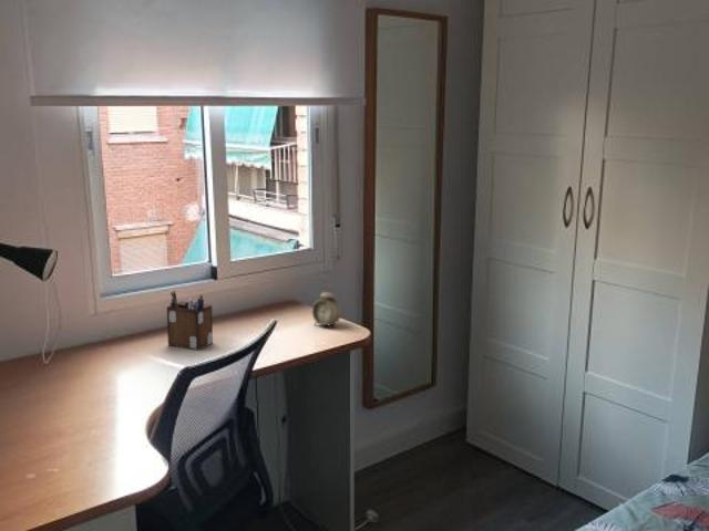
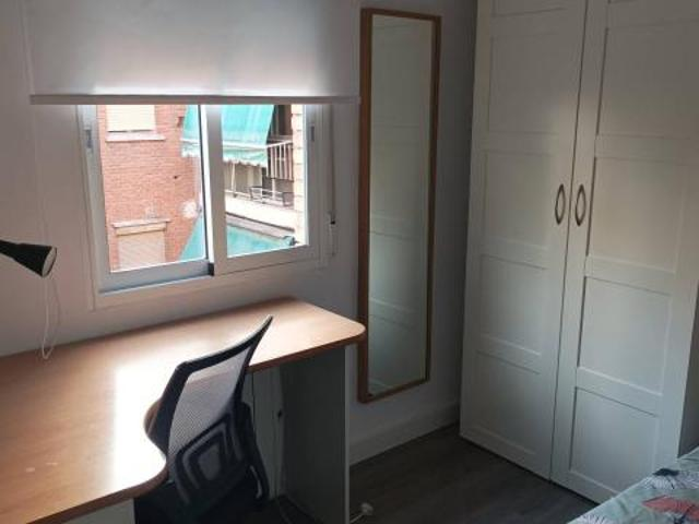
- desk organizer (189, 317)
- alarm clock (326, 305)
